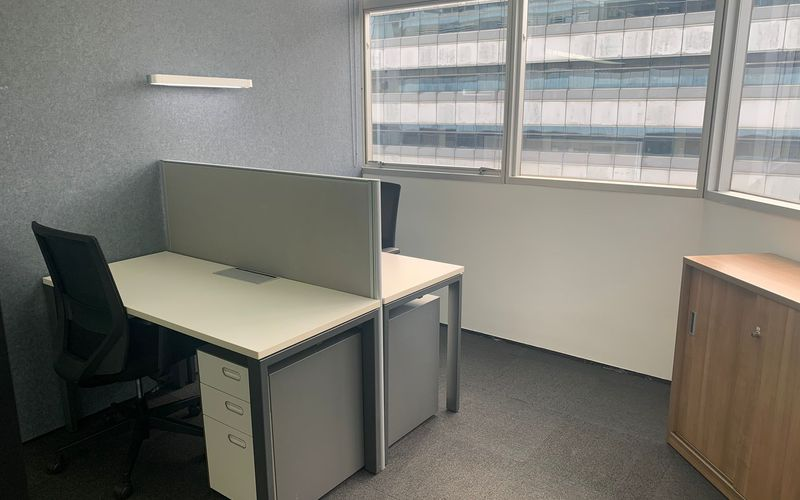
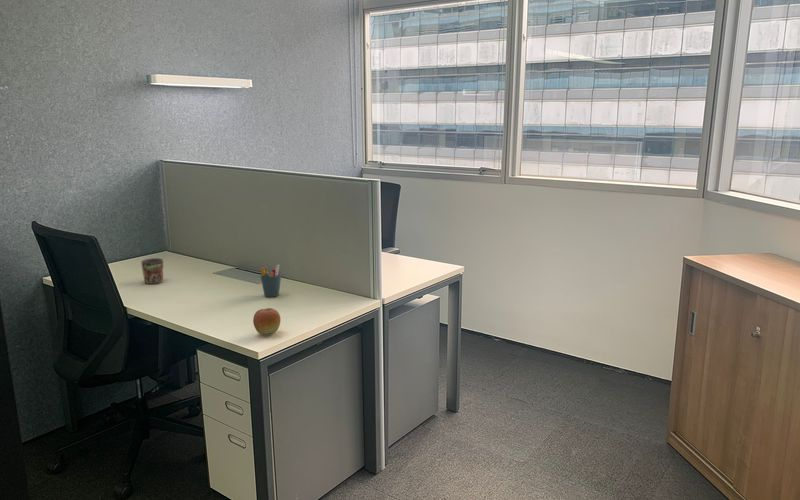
+ apple (266, 321)
+ mug (152, 270)
+ pen holder (270, 279)
